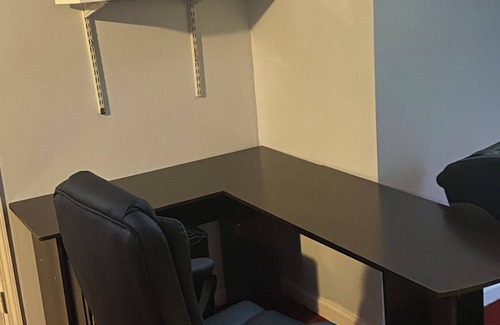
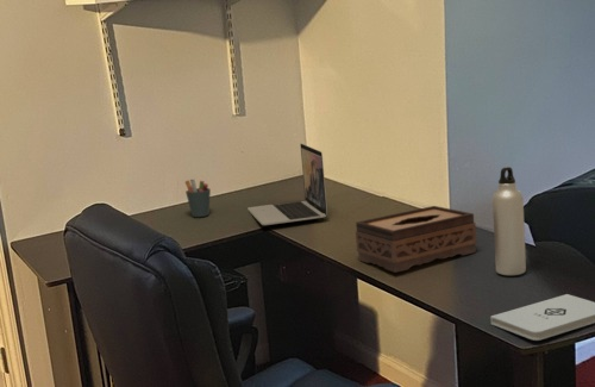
+ notepad (552, 316)
+ pen holder (198, 195)
+ water bottle (508, 219)
+ laptop (283, 202)
+ tissue box (415, 237)
